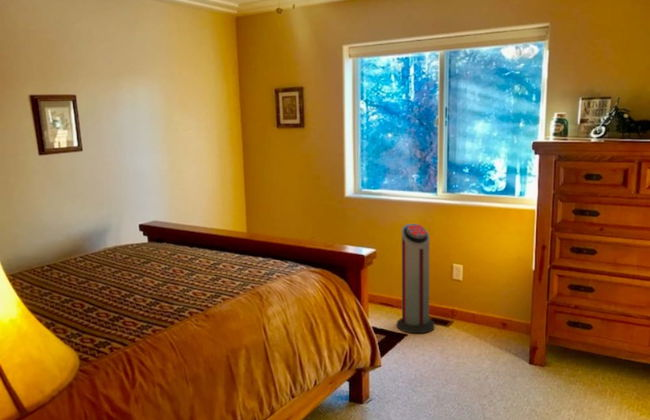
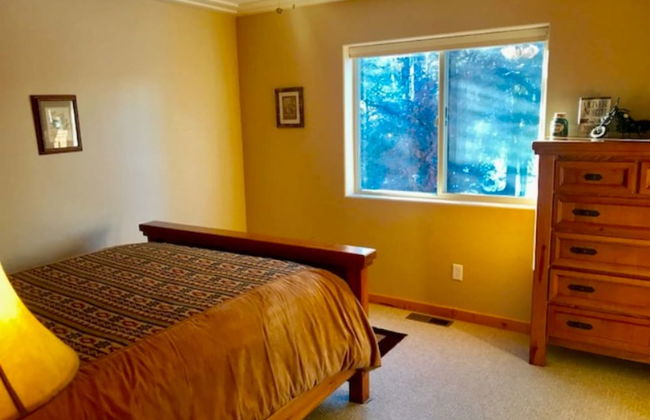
- air purifier (415, 276)
